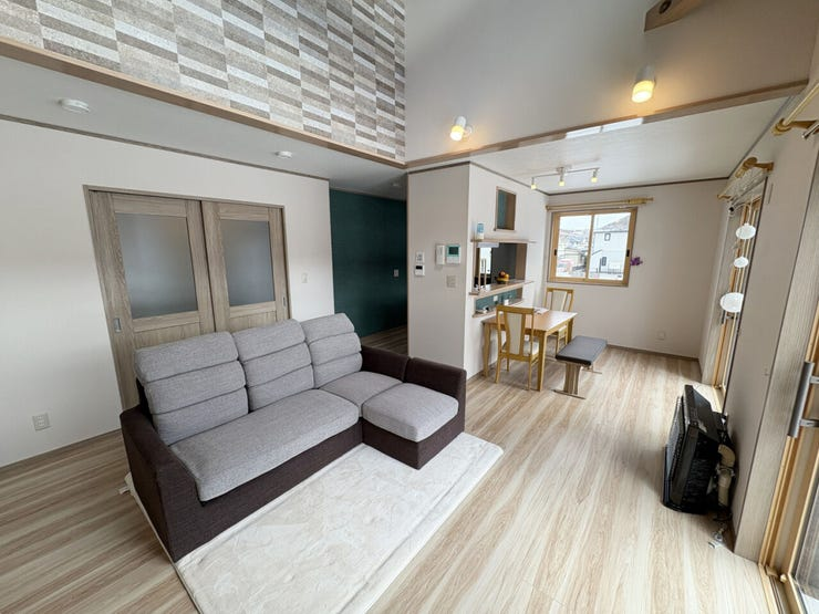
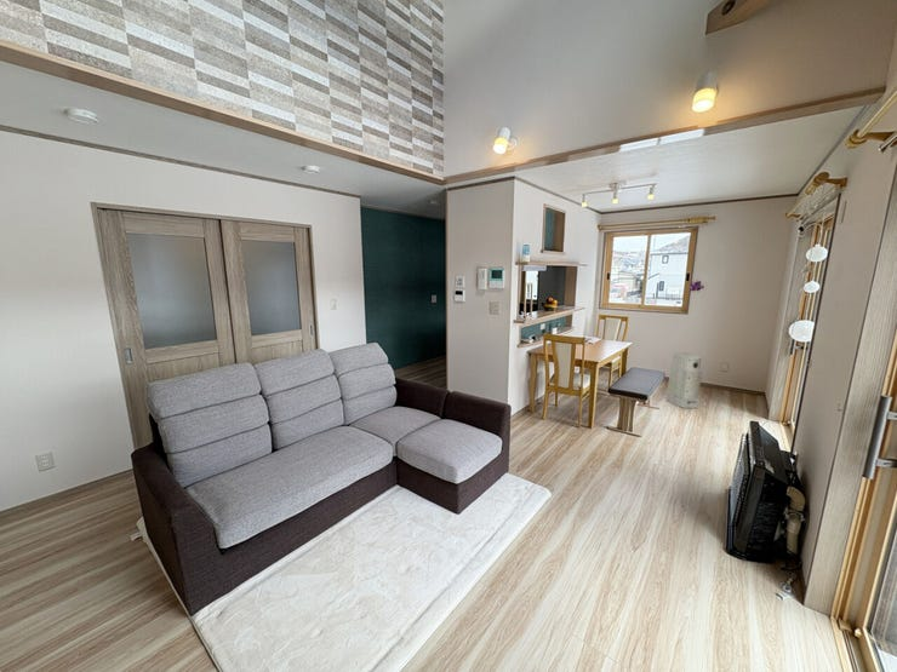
+ air purifier (684, 379)
